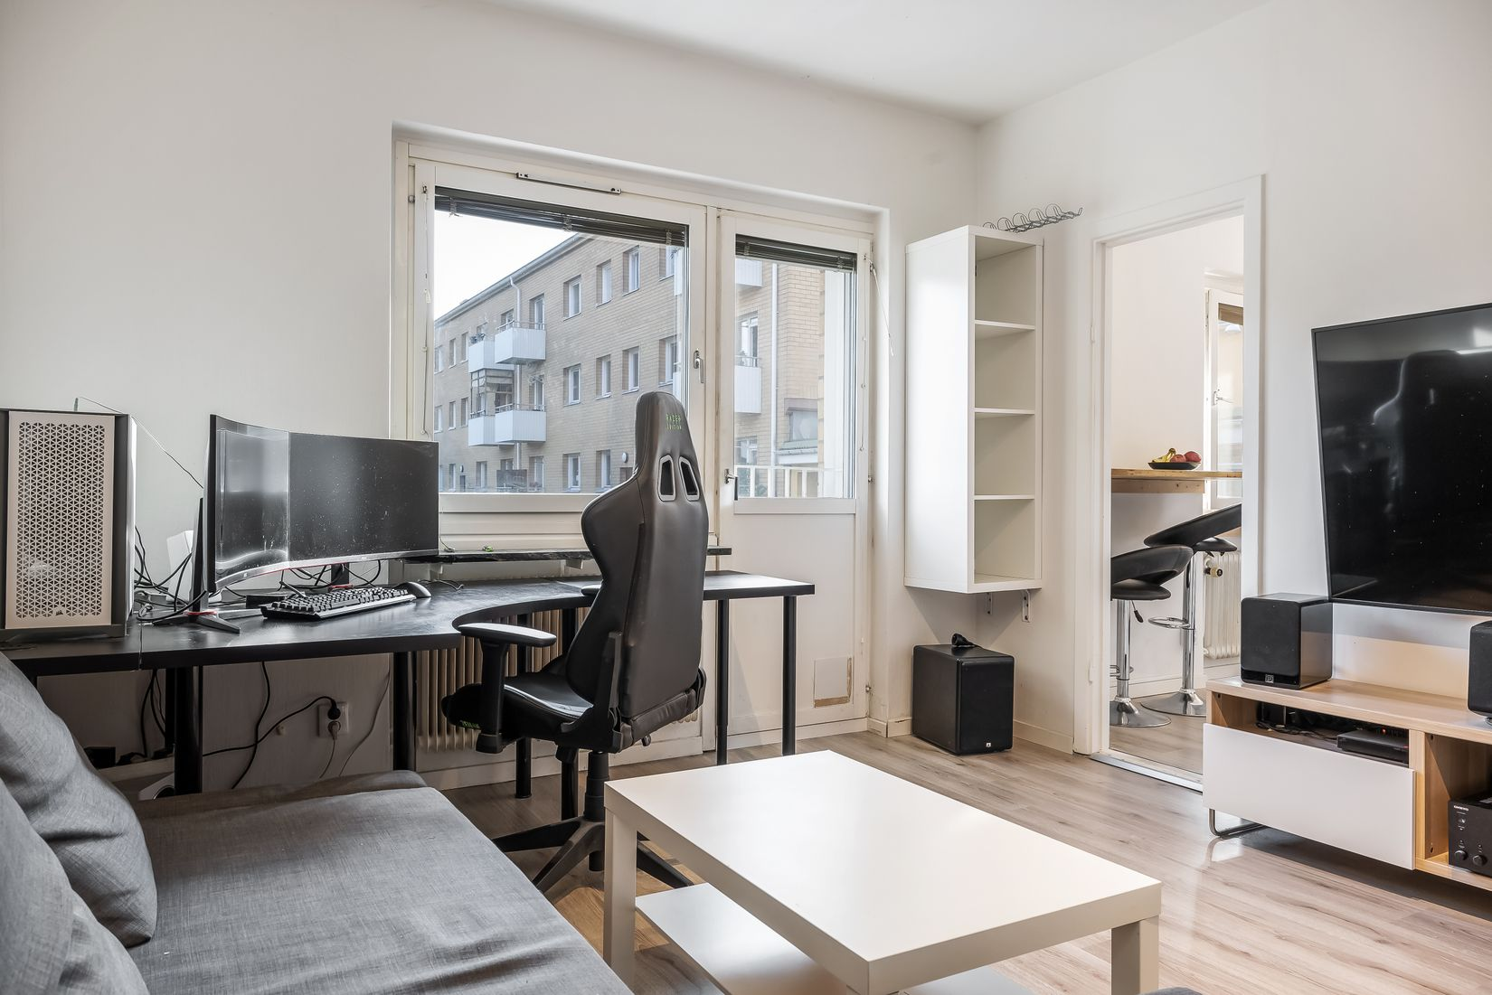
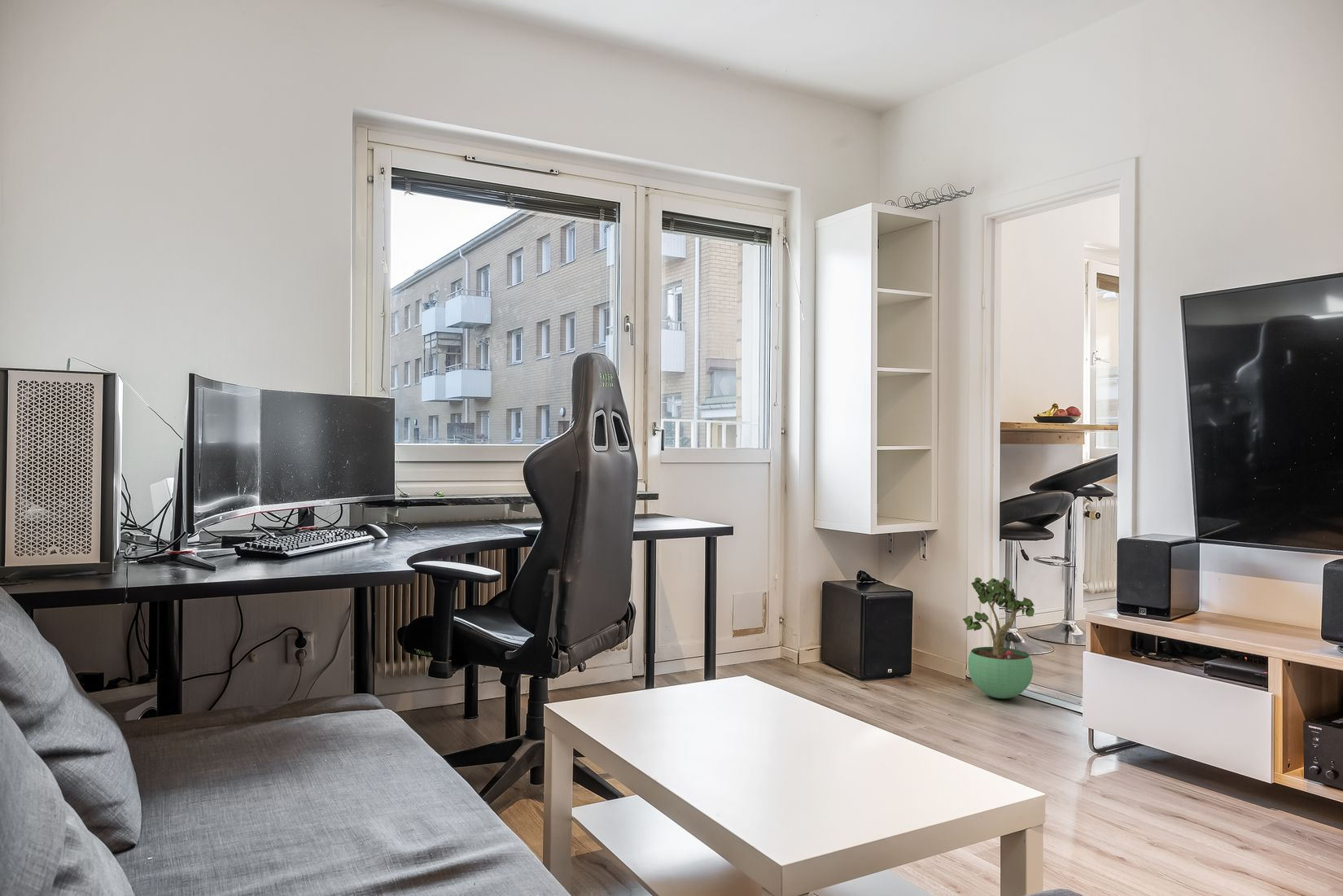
+ potted plant (1002, 636)
